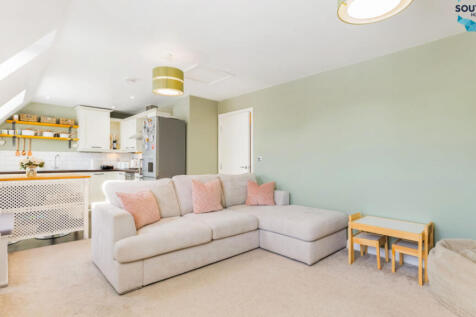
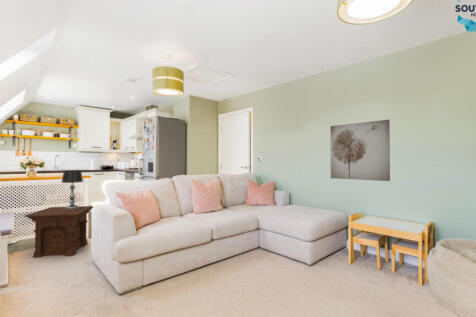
+ wall art (357, 151)
+ table lamp (72, 189)
+ side table (62, 230)
